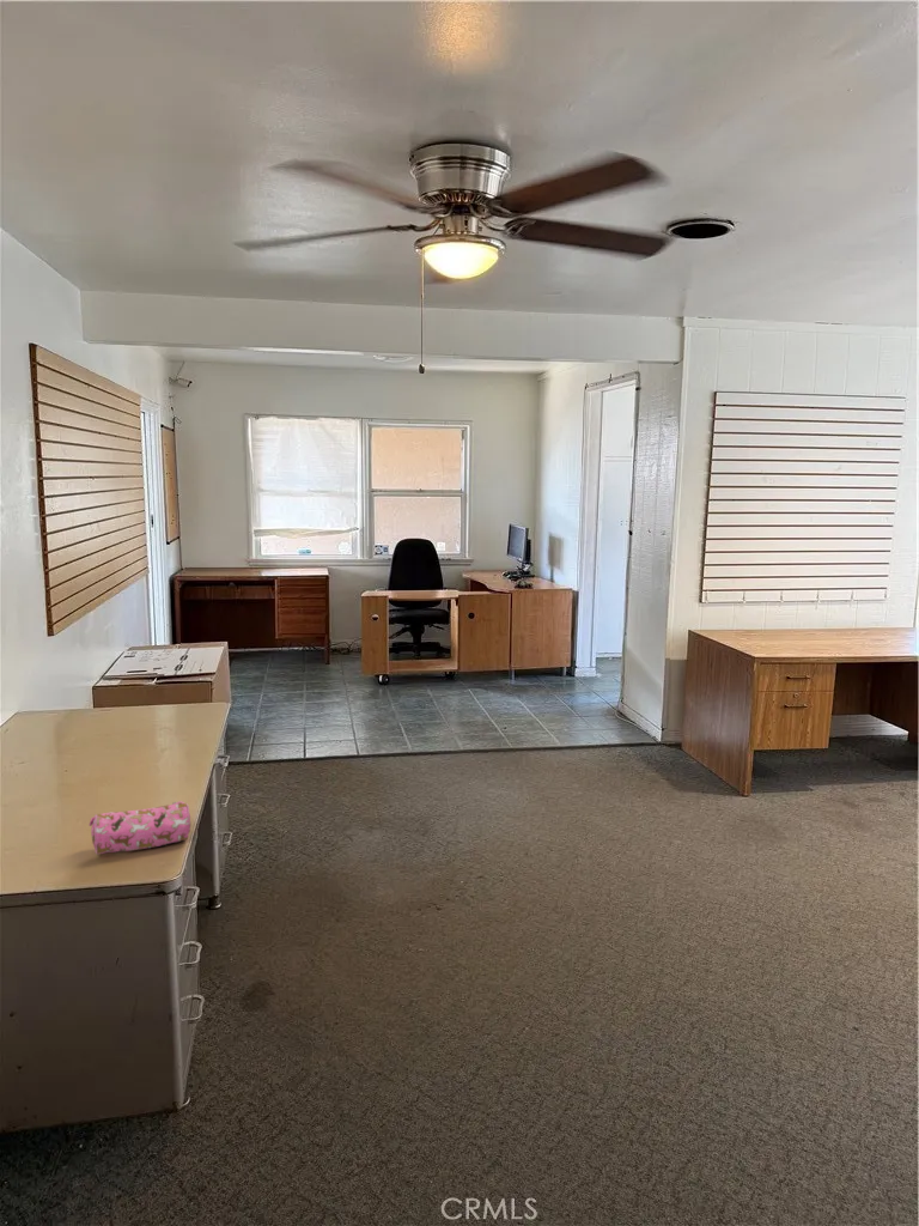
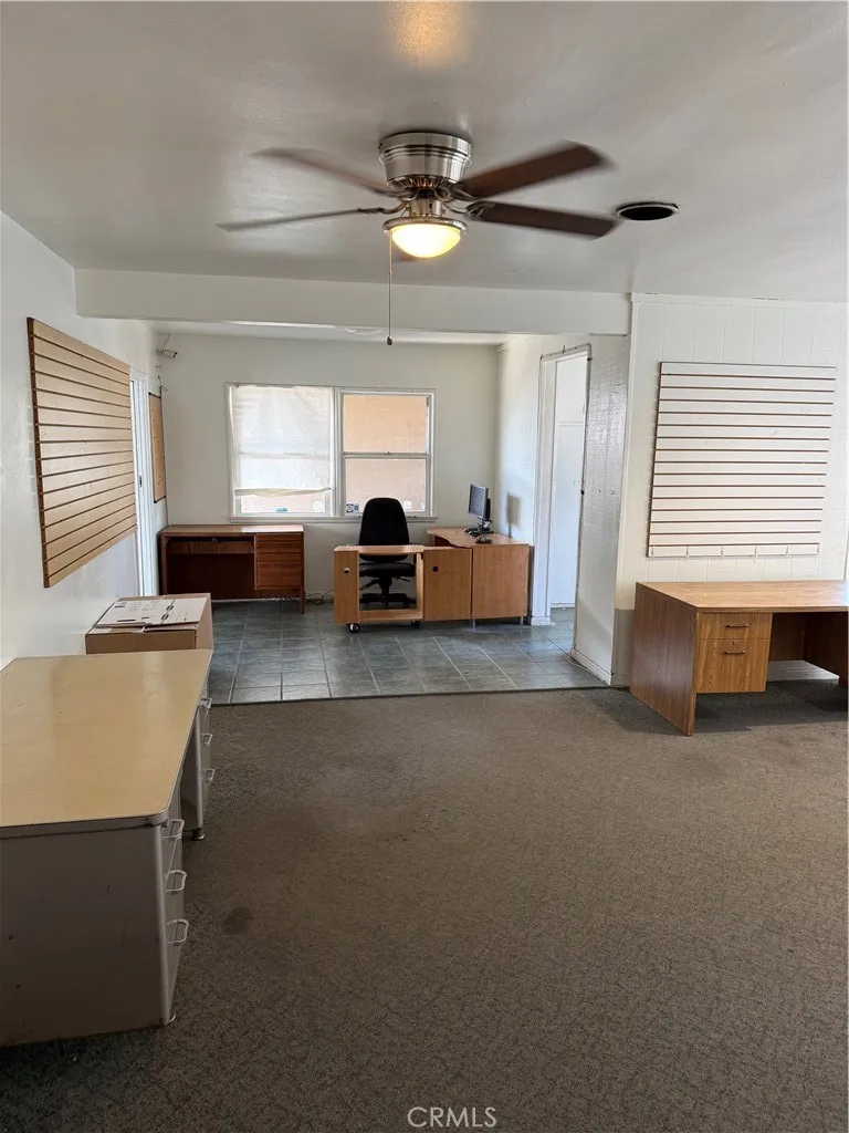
- pencil case (140, 826)
